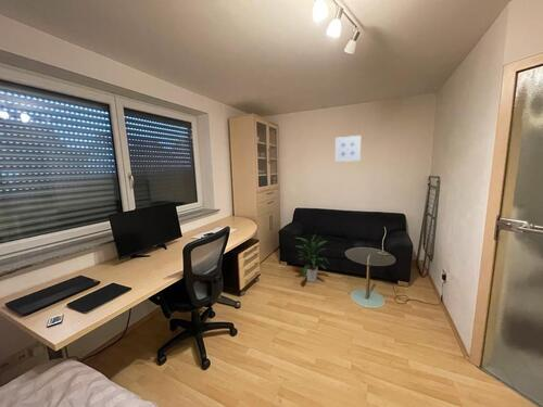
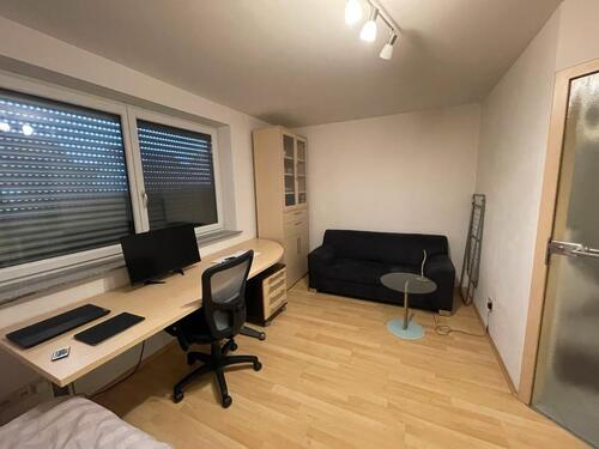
- indoor plant (310, 257)
- wall art (348, 149)
